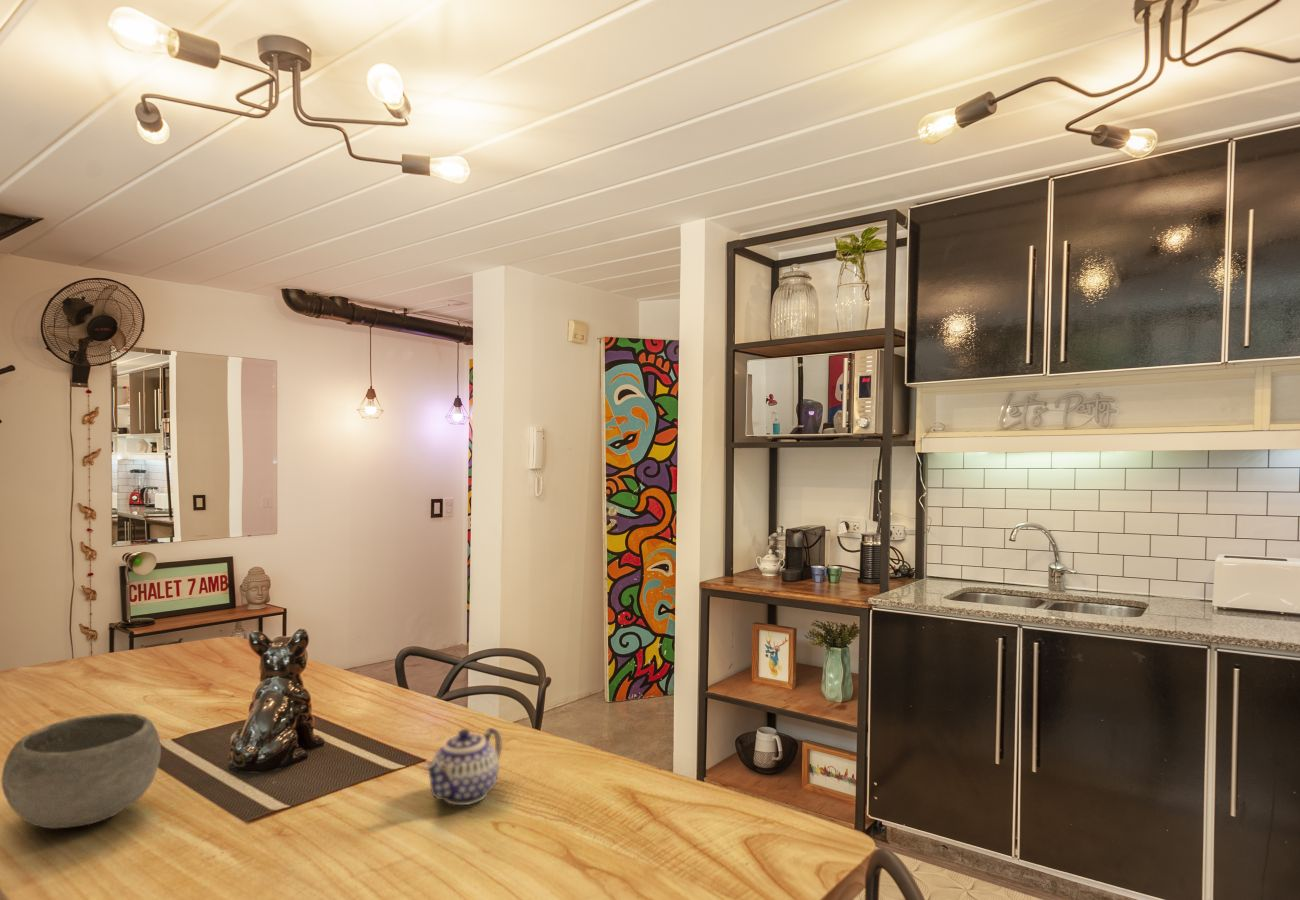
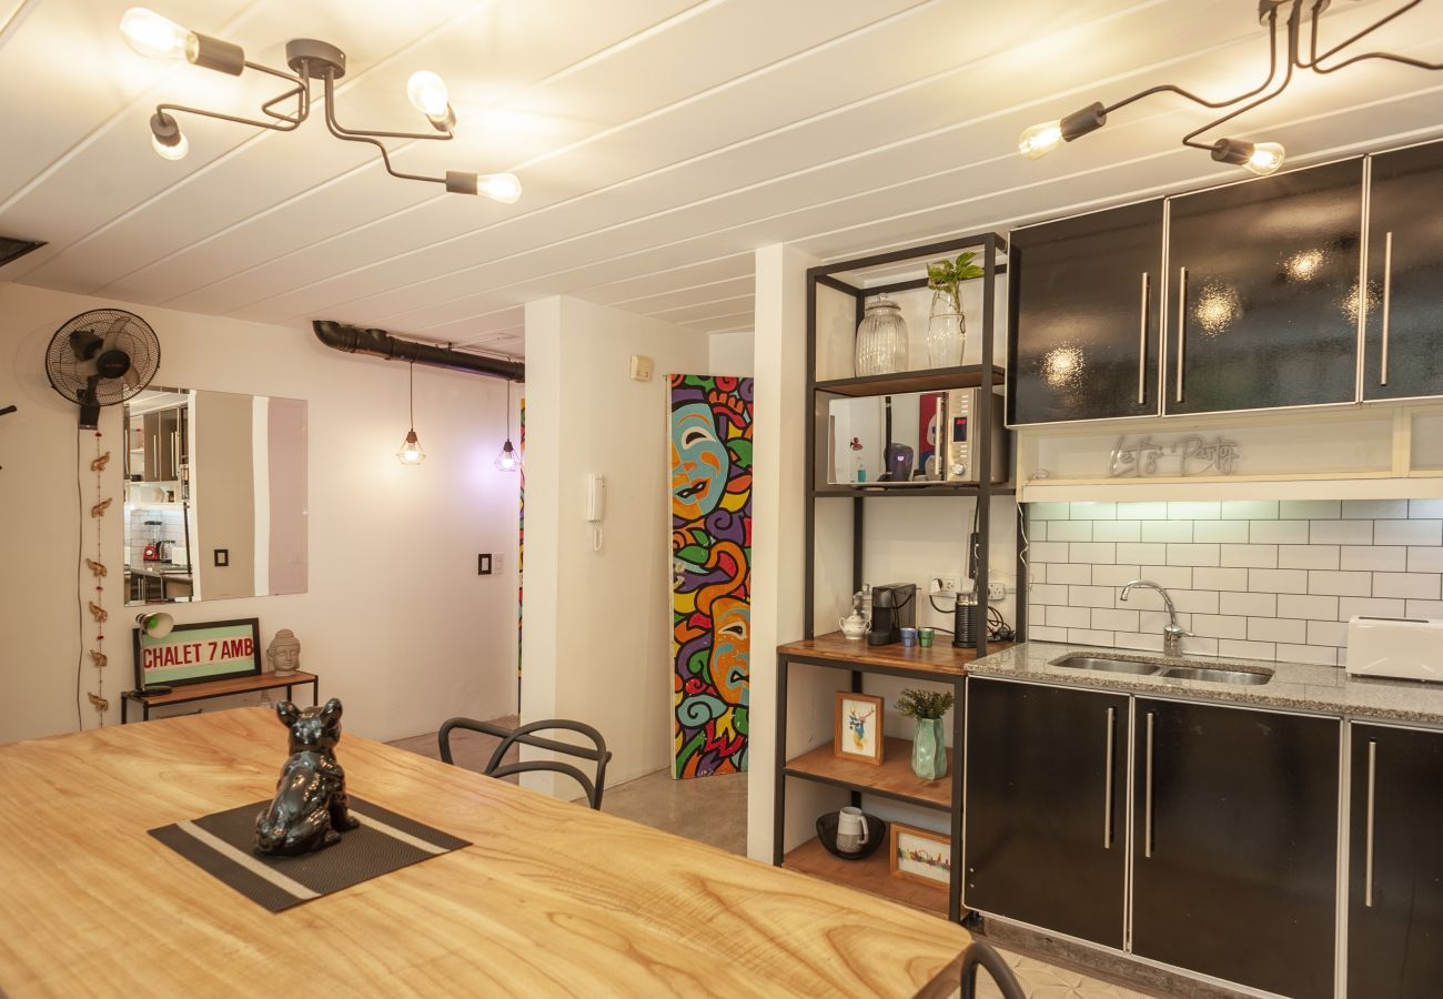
- bowl (85, 774)
- teapot (464, 762)
